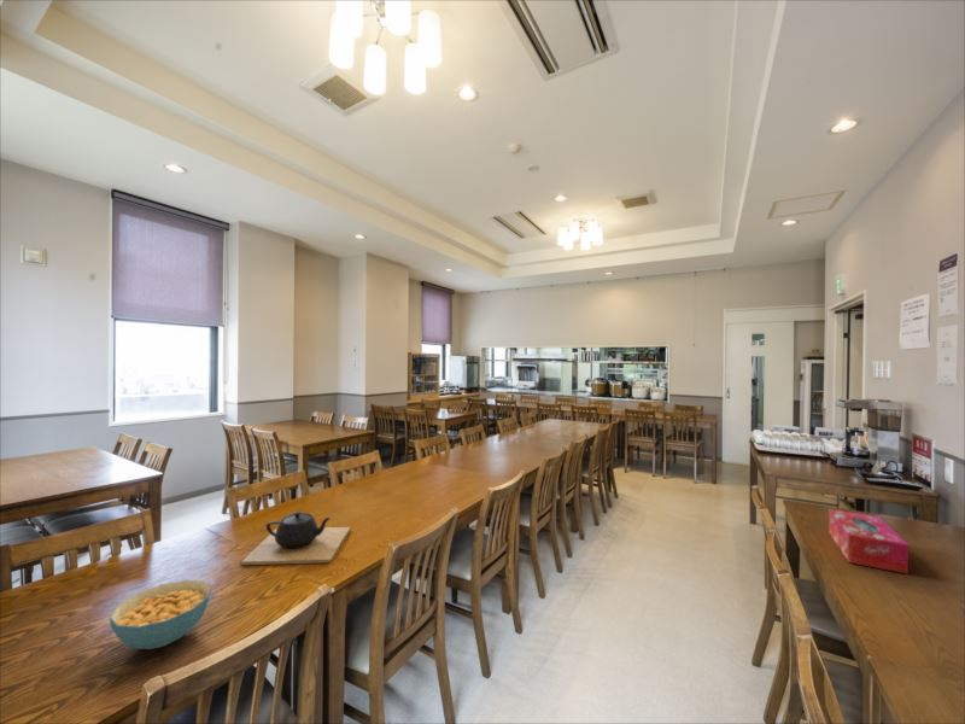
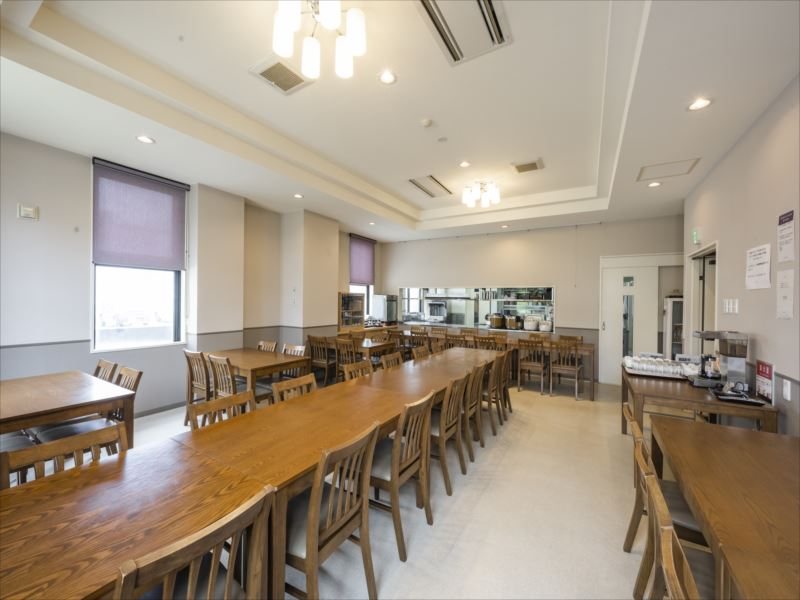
- cereal bowl (163, 620)
- teapot (300, 529)
- tissue box (864, 538)
